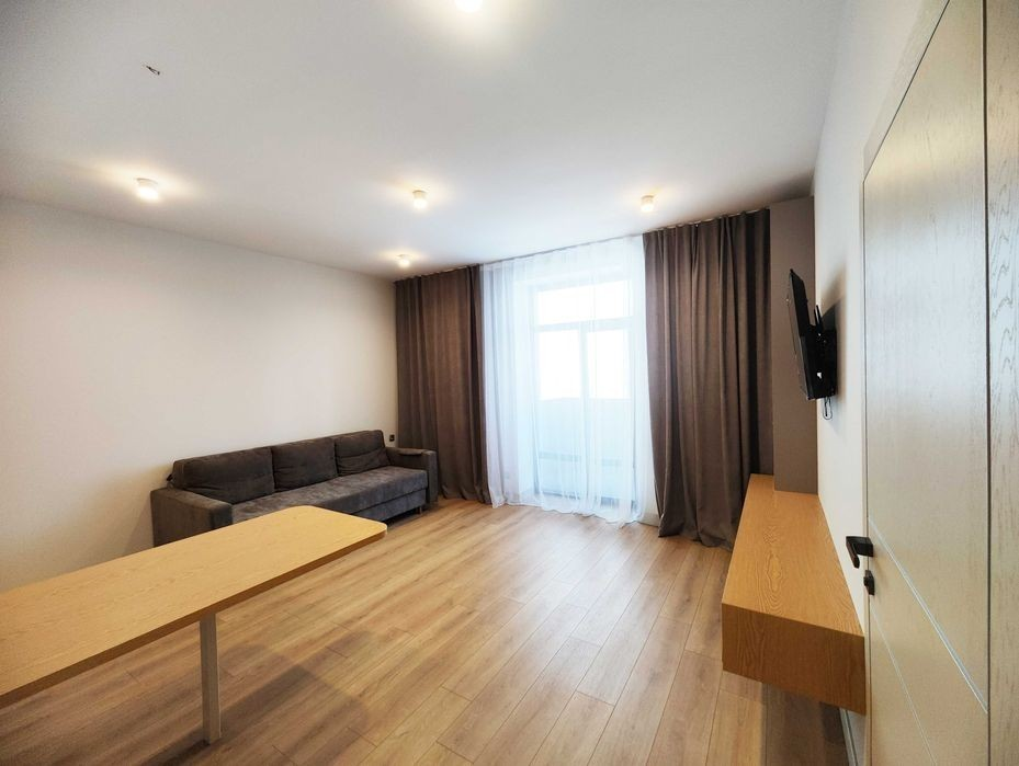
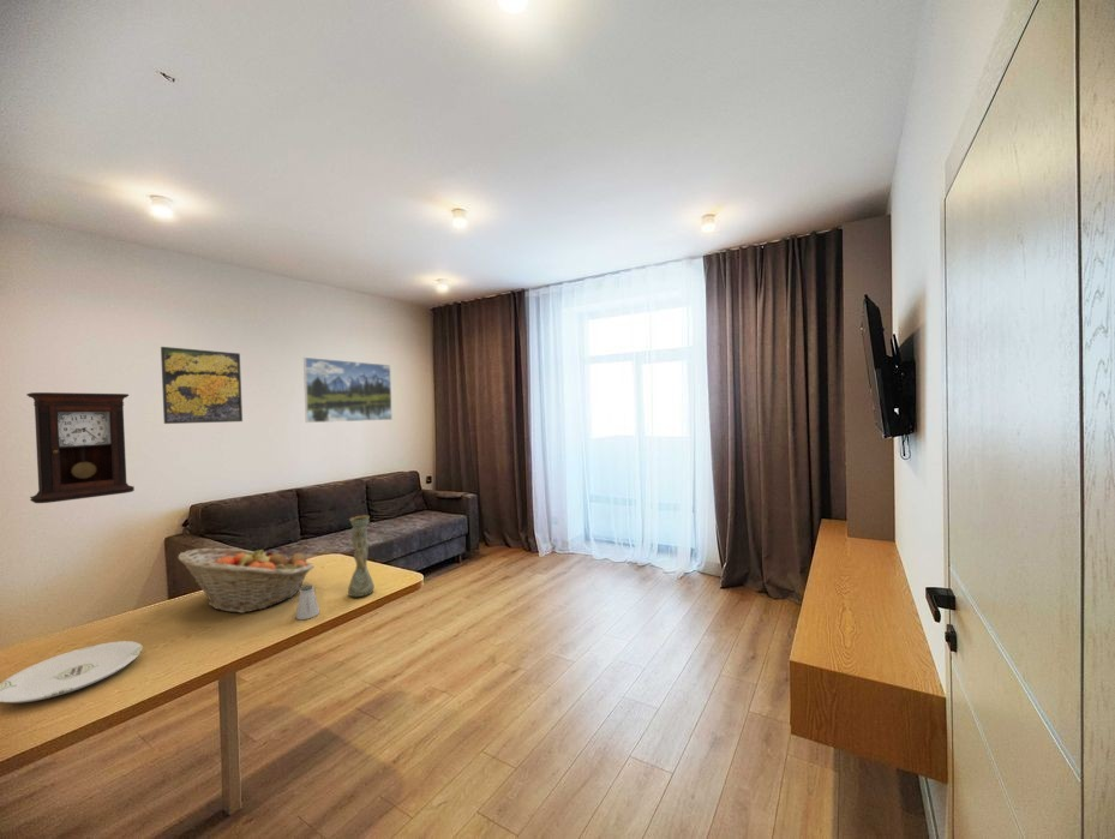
+ saltshaker (307, 600)
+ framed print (350, 391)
+ fruit basket (248, 570)
+ pendulum clock (84, 444)
+ vase (360, 555)
+ plate (73, 671)
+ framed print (204, 386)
